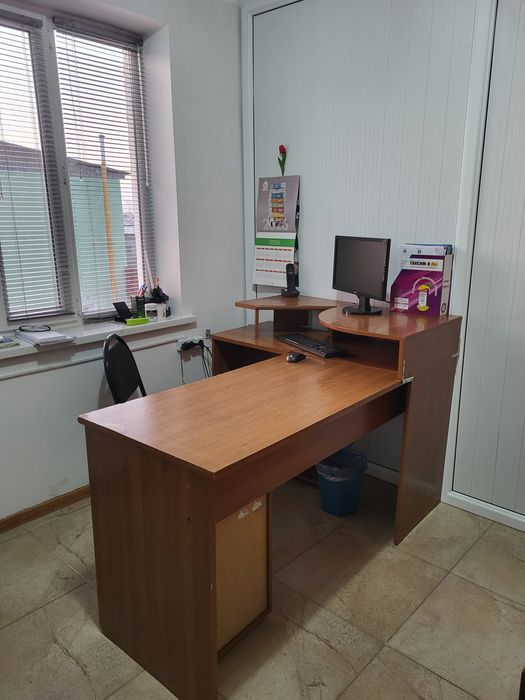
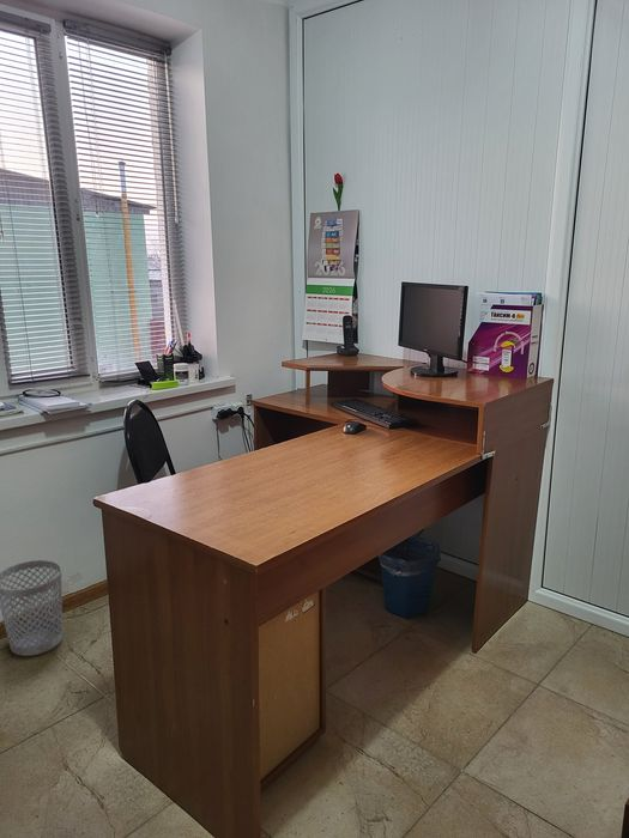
+ wastebasket (31, 607)
